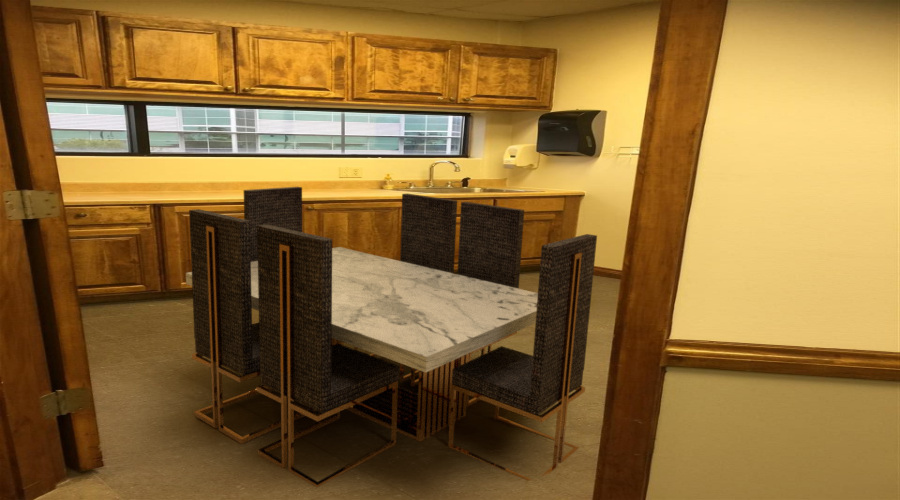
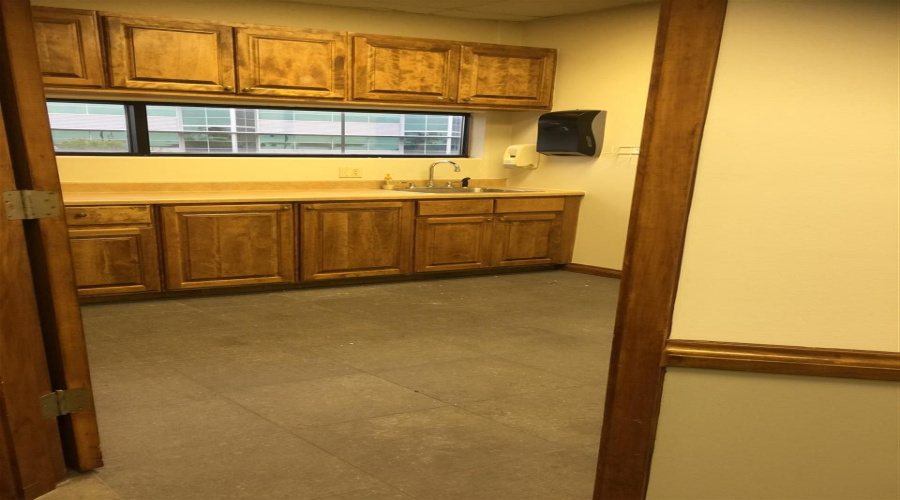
- dining table (374, 308)
